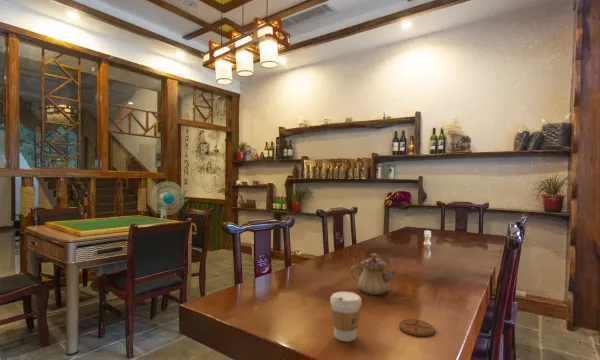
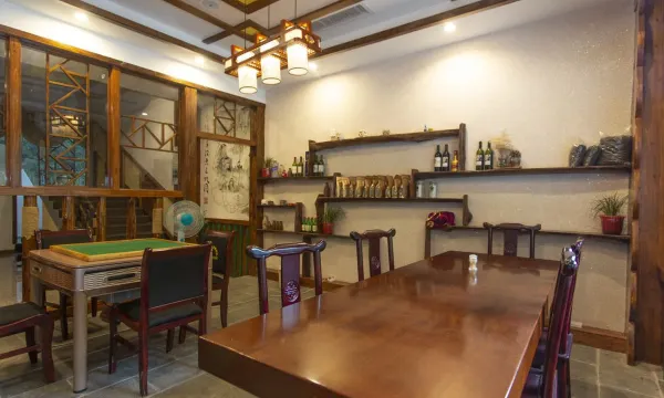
- coaster (416, 327)
- coffee cup (345, 315)
- teapot (371, 271)
